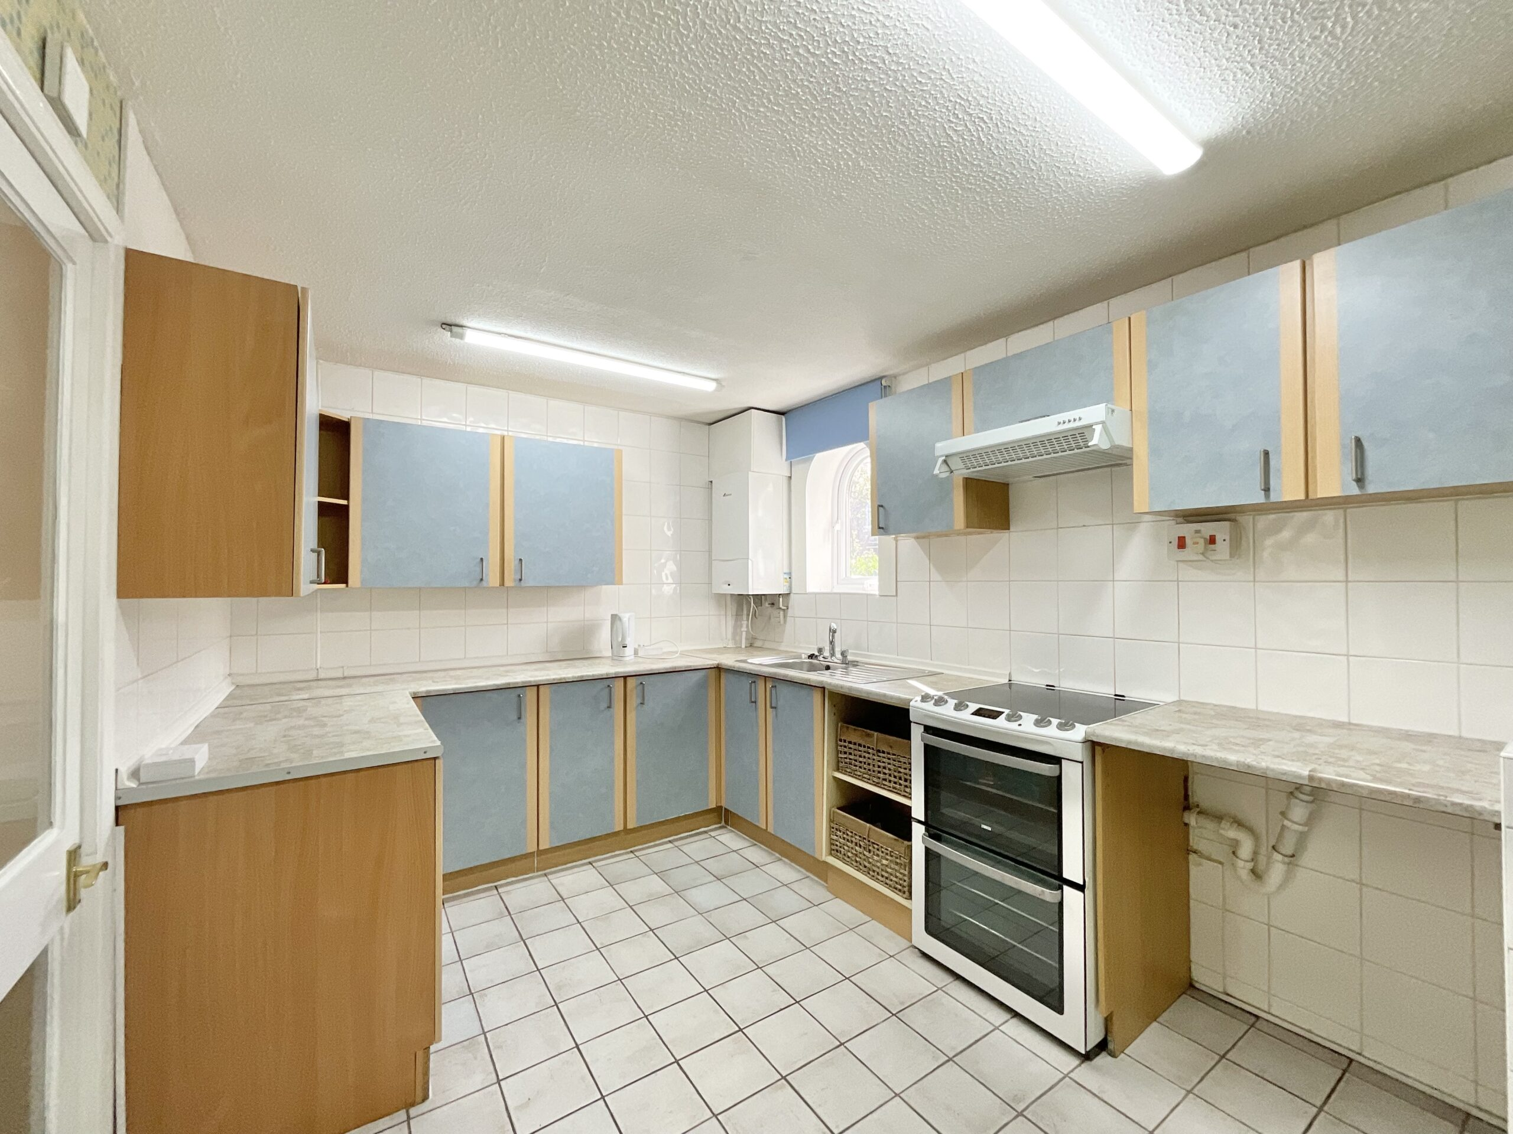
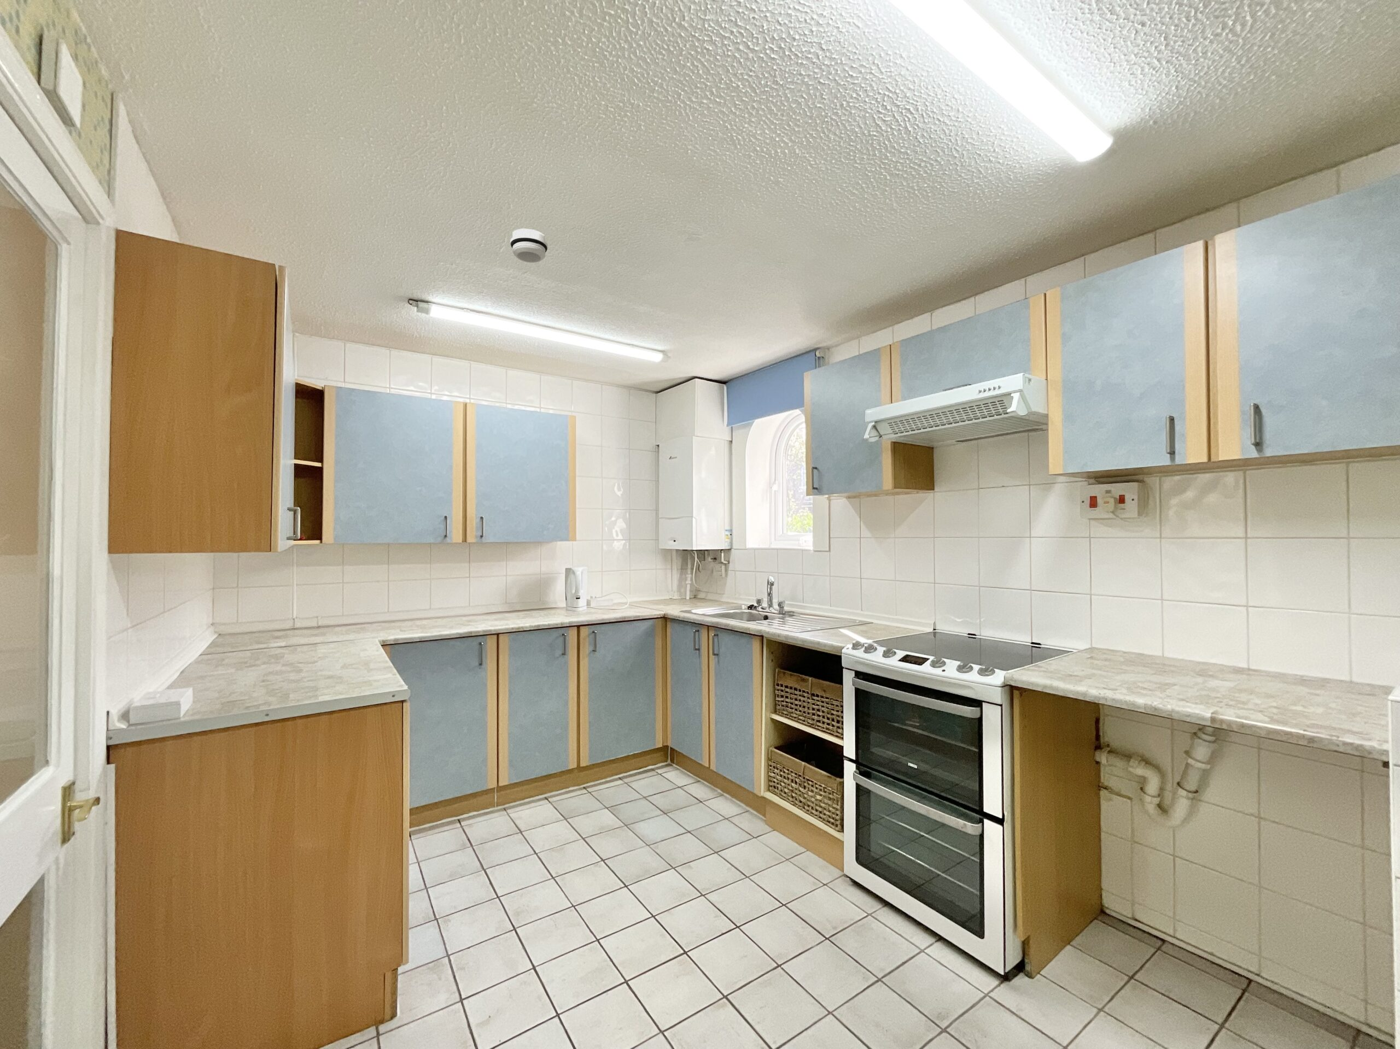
+ smoke detector (529, 247)
